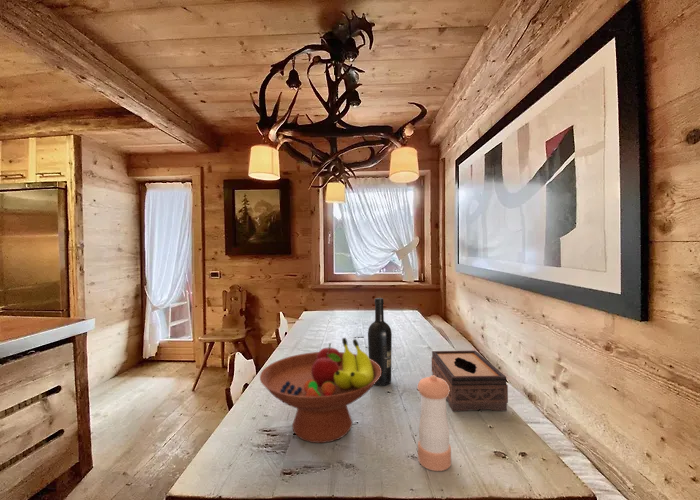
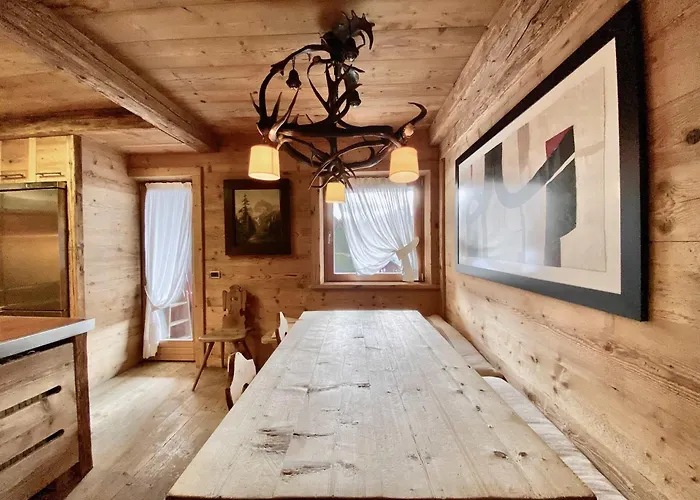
- wine bottle (379, 340)
- tissue box (465, 377)
- fruit bowl (321, 387)
- pepper shaker (433, 418)
